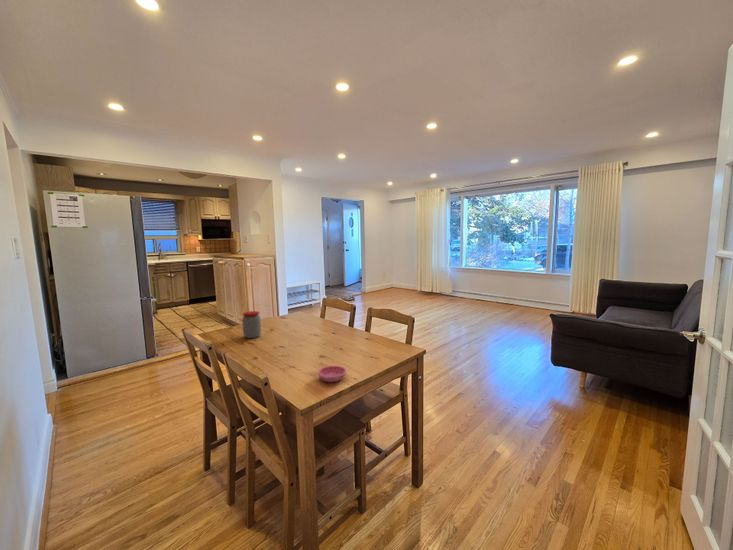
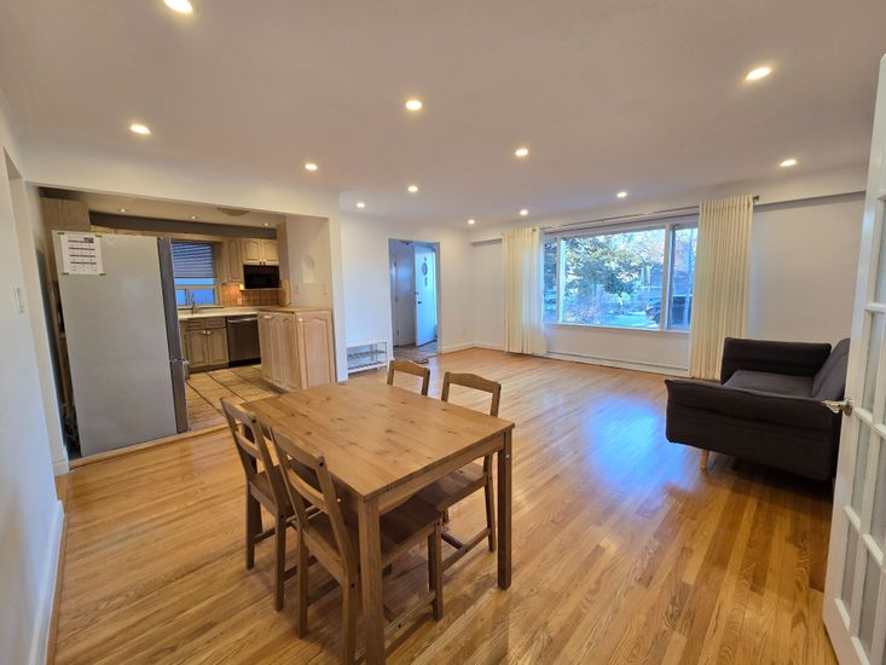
- saucer (332, 374)
- jar (251, 324)
